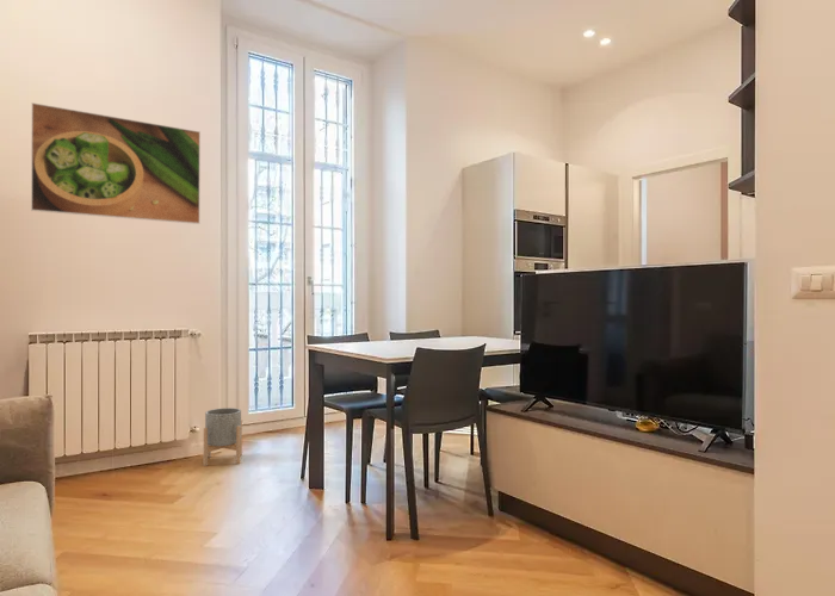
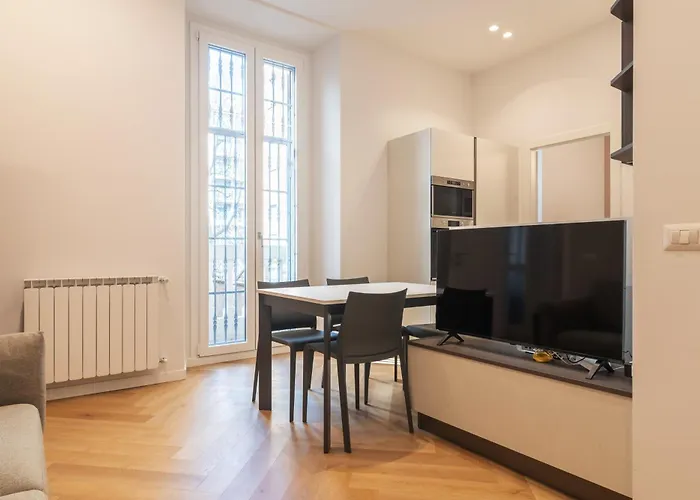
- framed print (122, 168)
- planter (223, 435)
